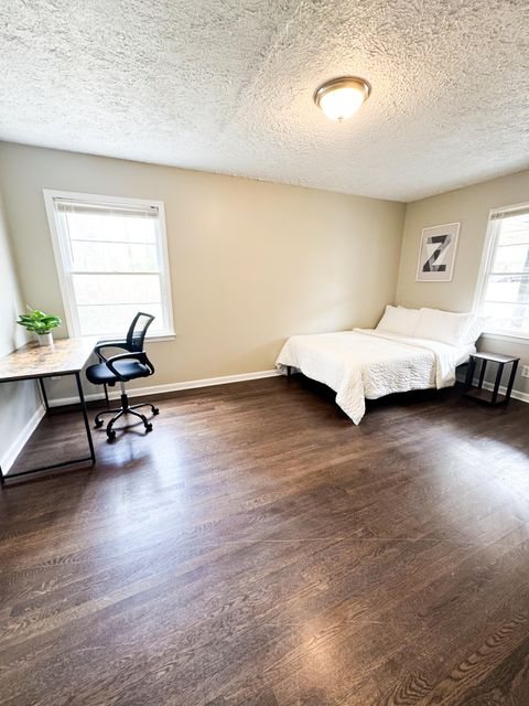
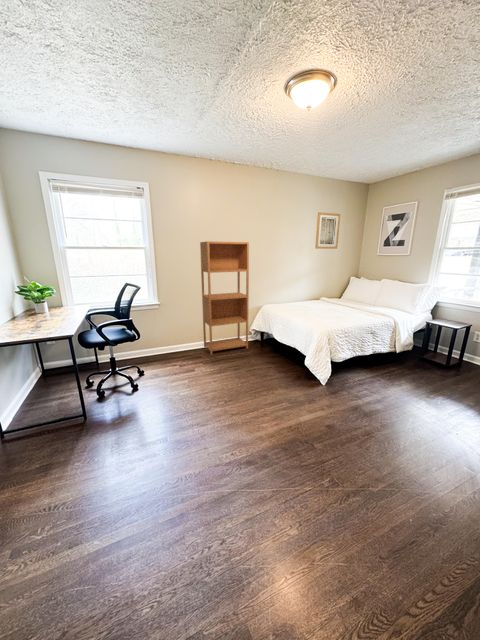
+ wall art (327, 231)
+ bookcase (225, 297)
